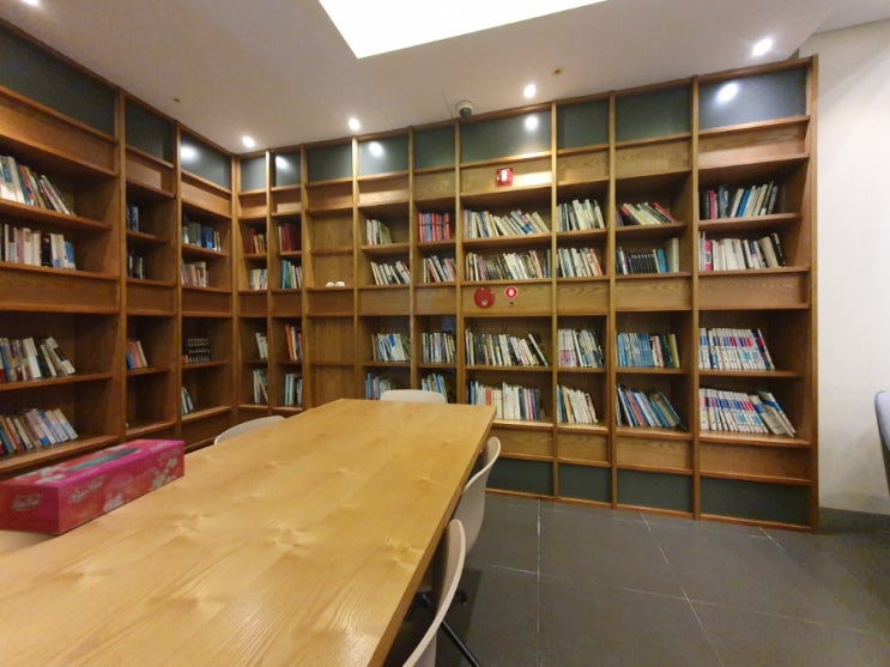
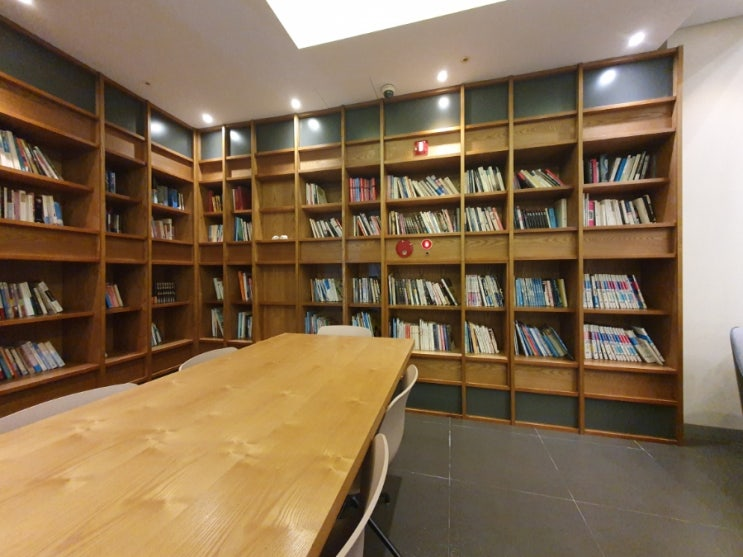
- tissue box (105, 478)
